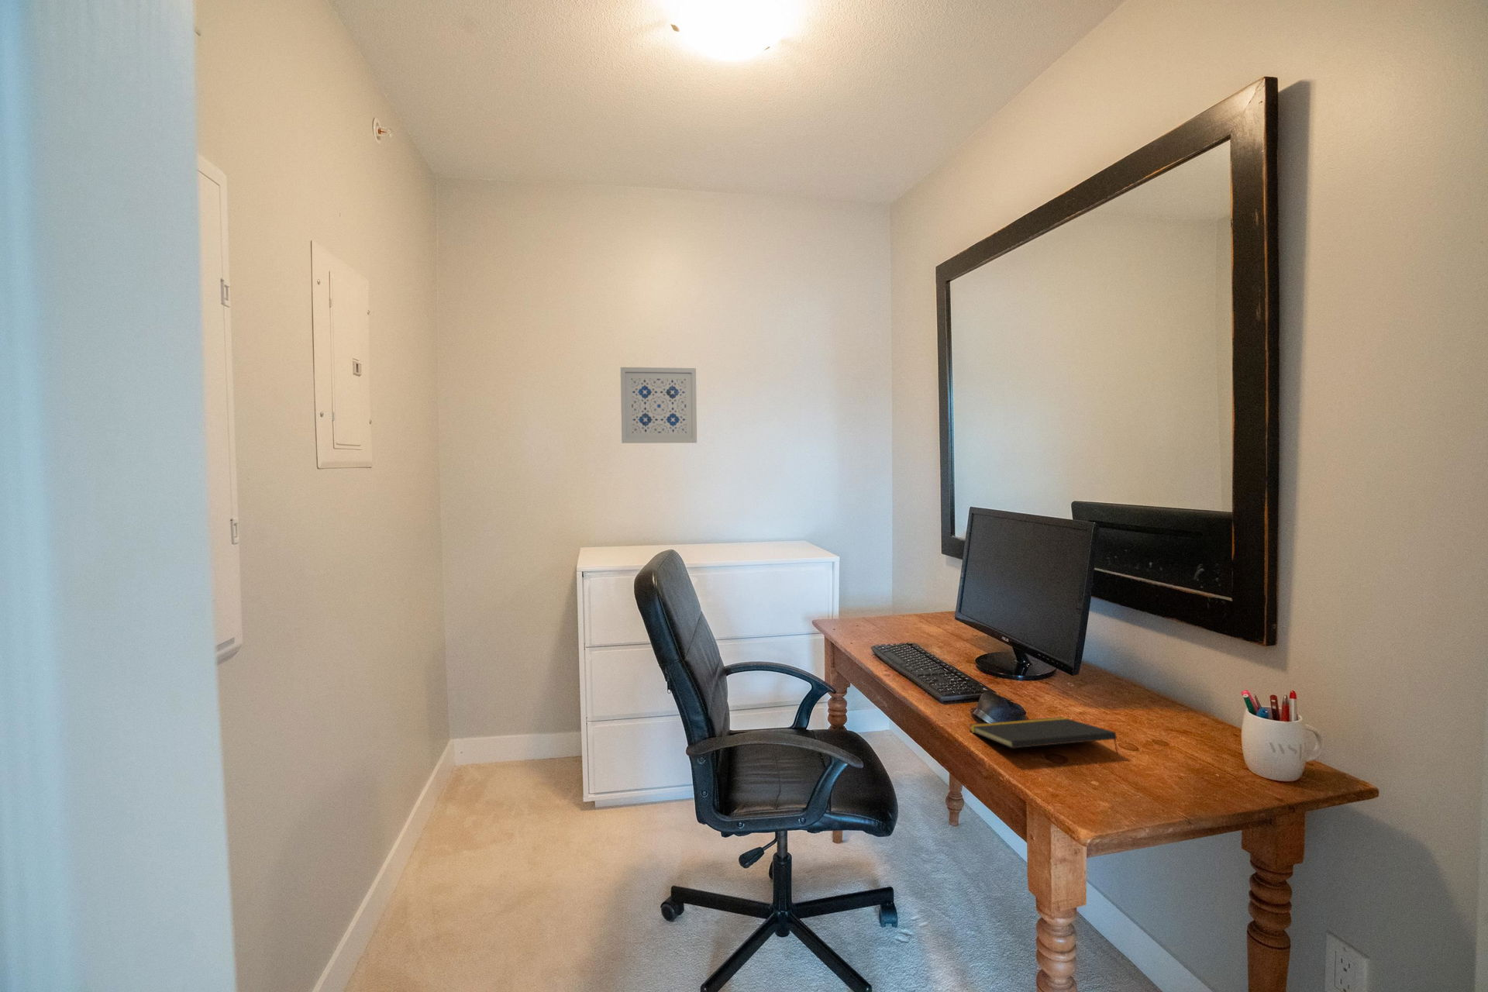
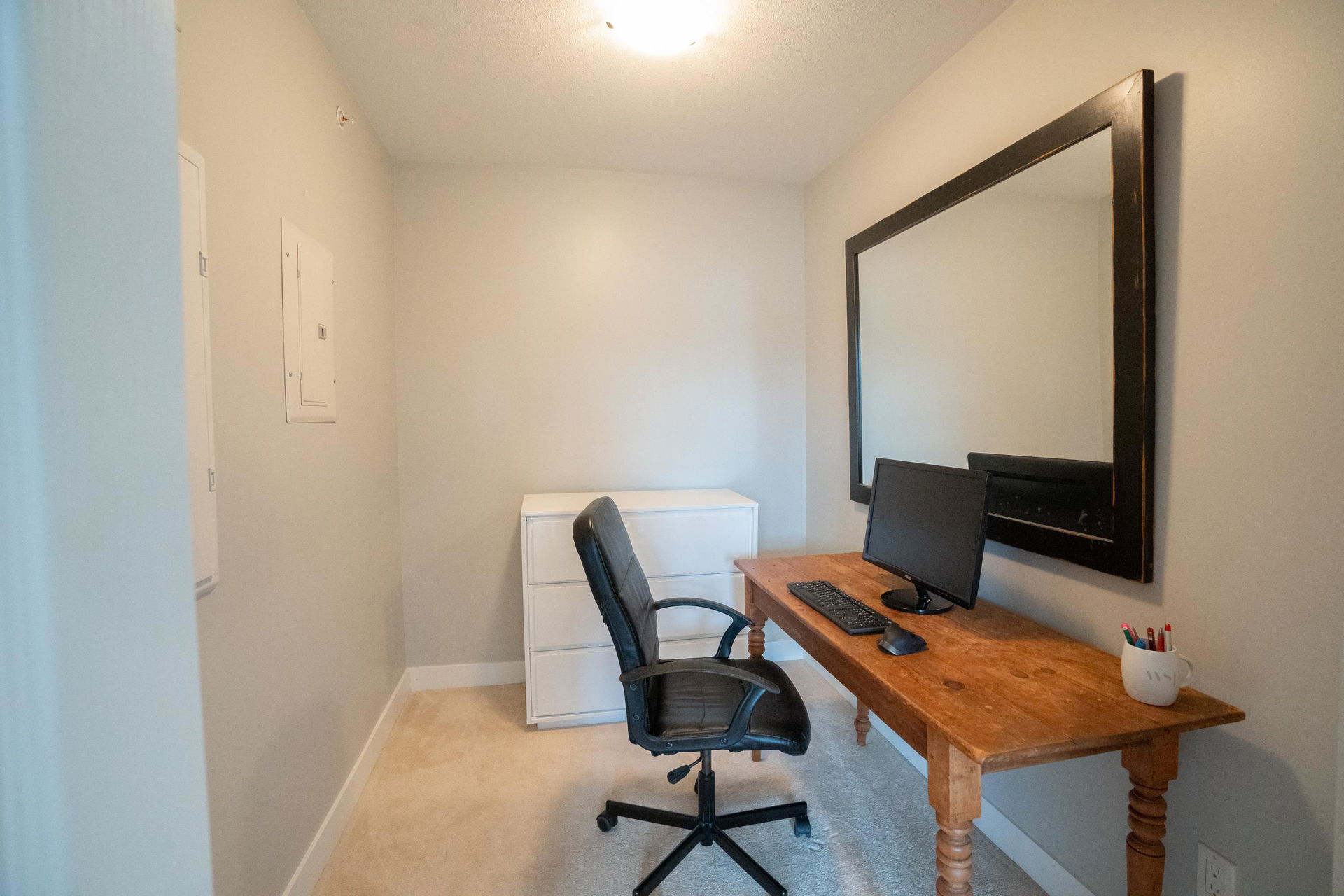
- notepad (1038, 731)
- wall art (659, 405)
